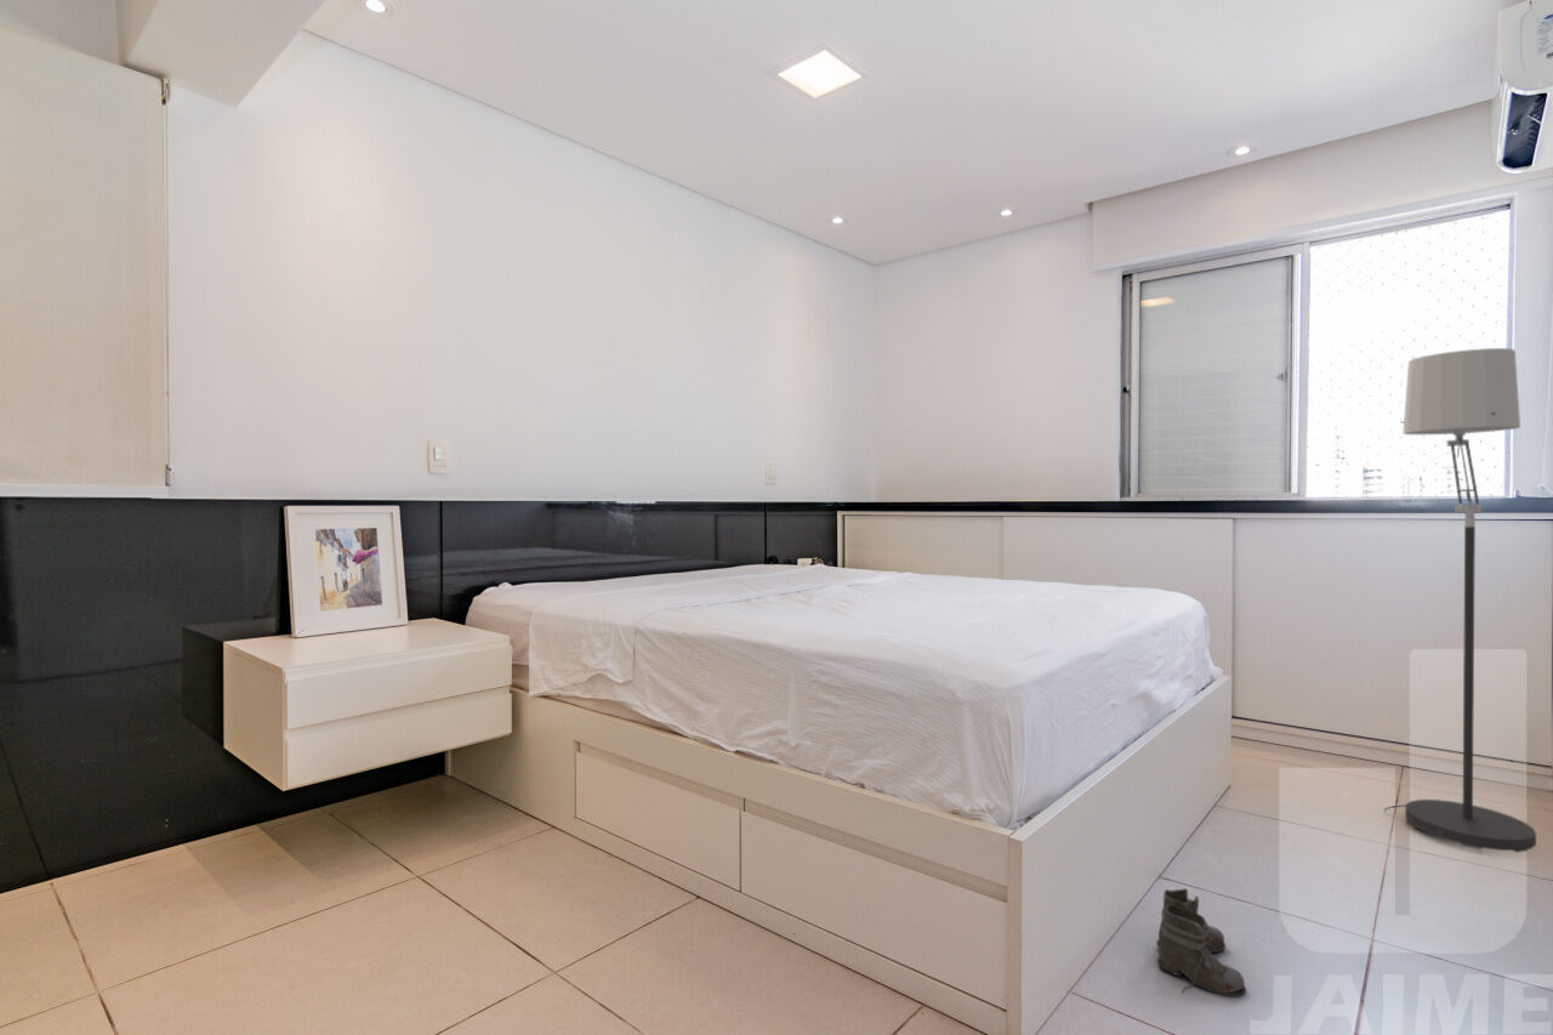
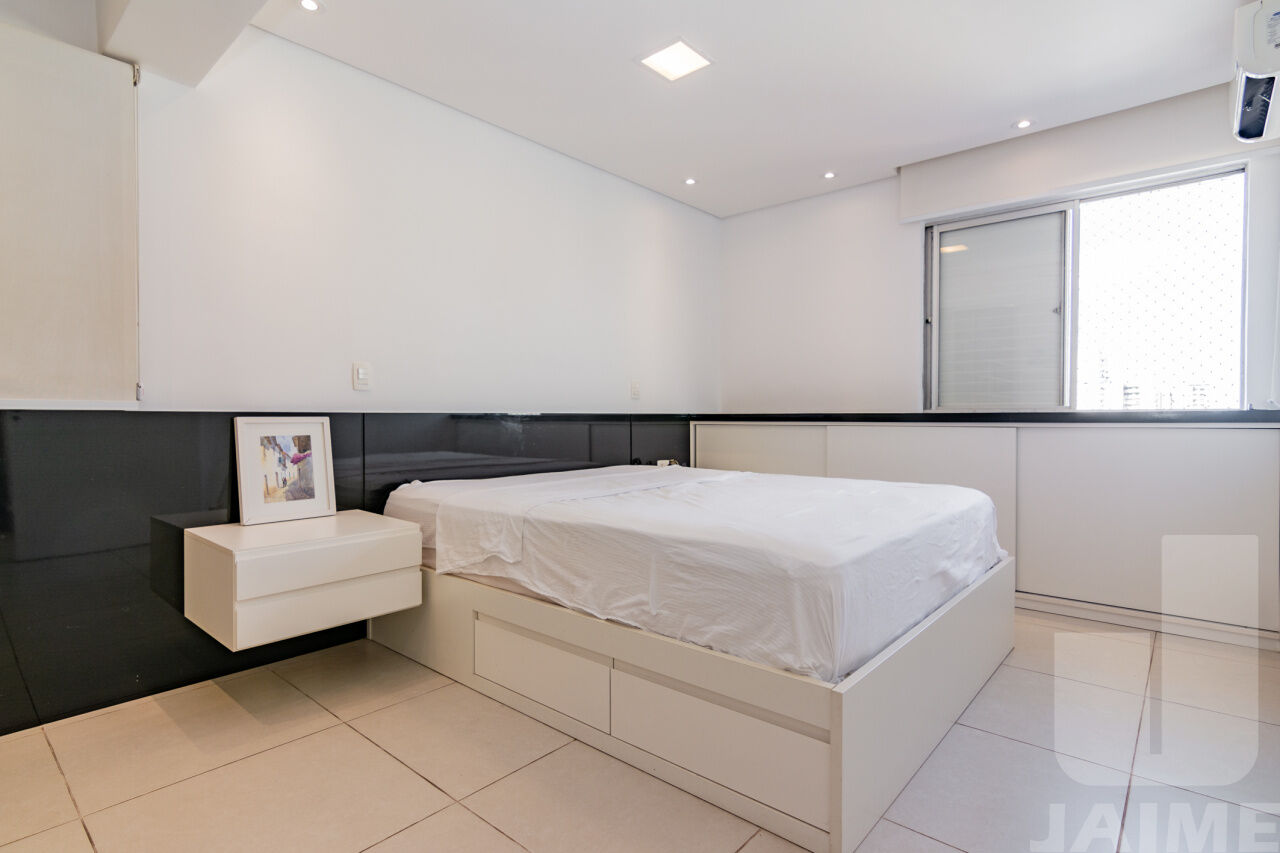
- boots (1198, 934)
- floor lamp (1464, 578)
